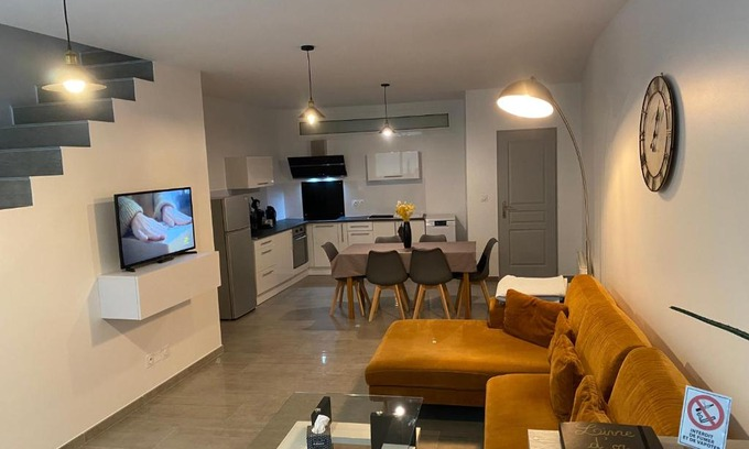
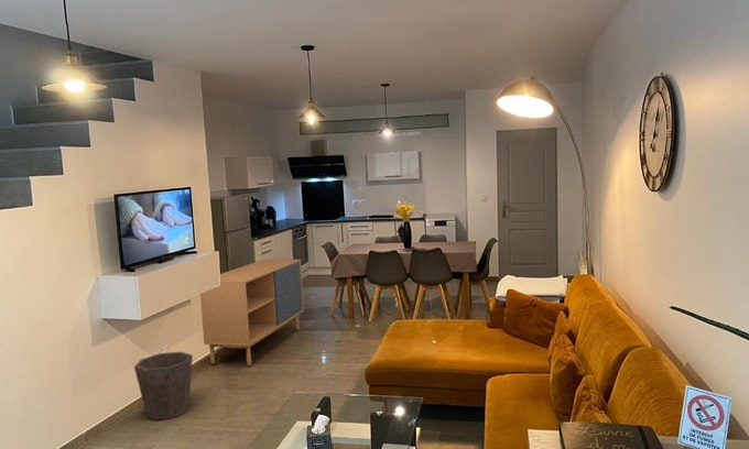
+ waste bin (165, 385)
+ storage cabinet (257, 307)
